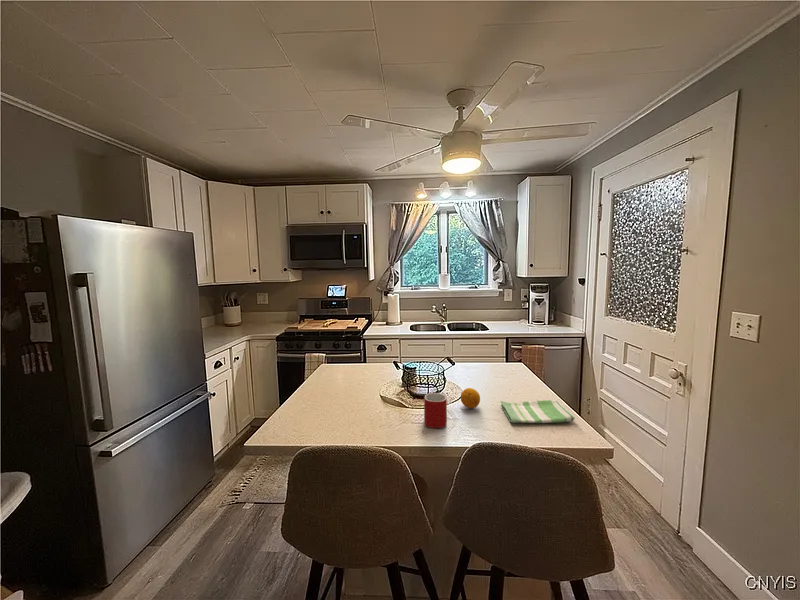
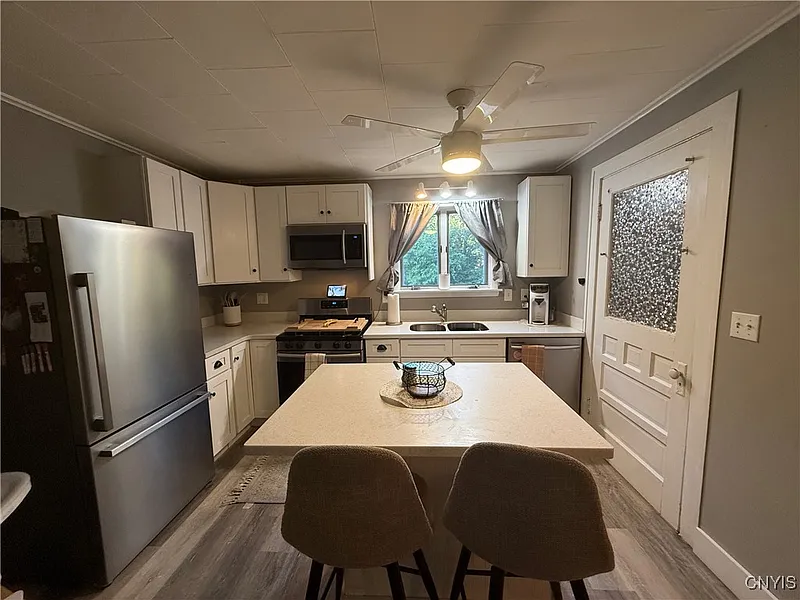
- dish towel (535, 410)
- mug (435, 408)
- fruit (470, 398)
